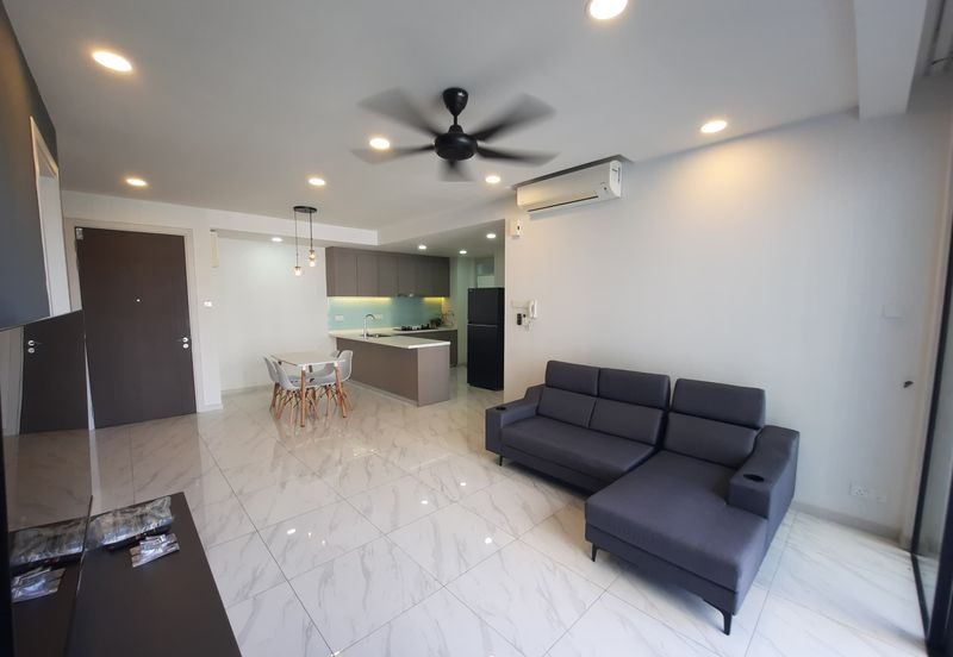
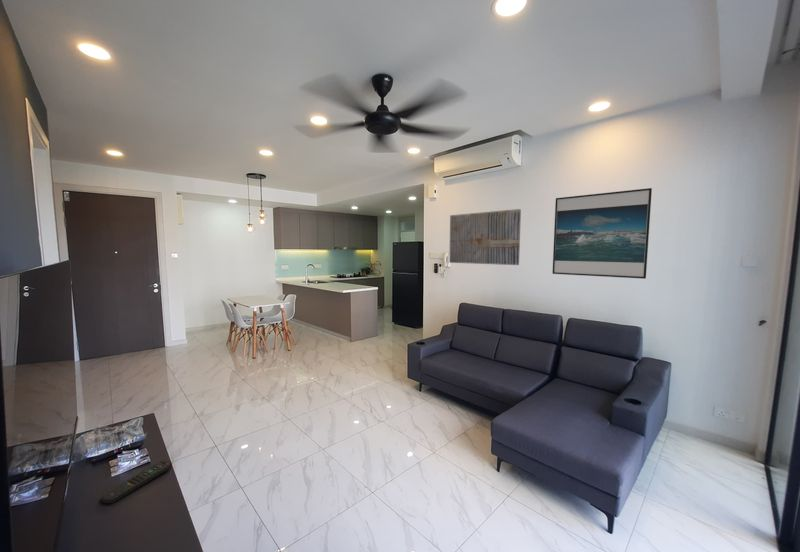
+ remote control (139, 479)
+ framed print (597, 235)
+ wall art (481, 238)
